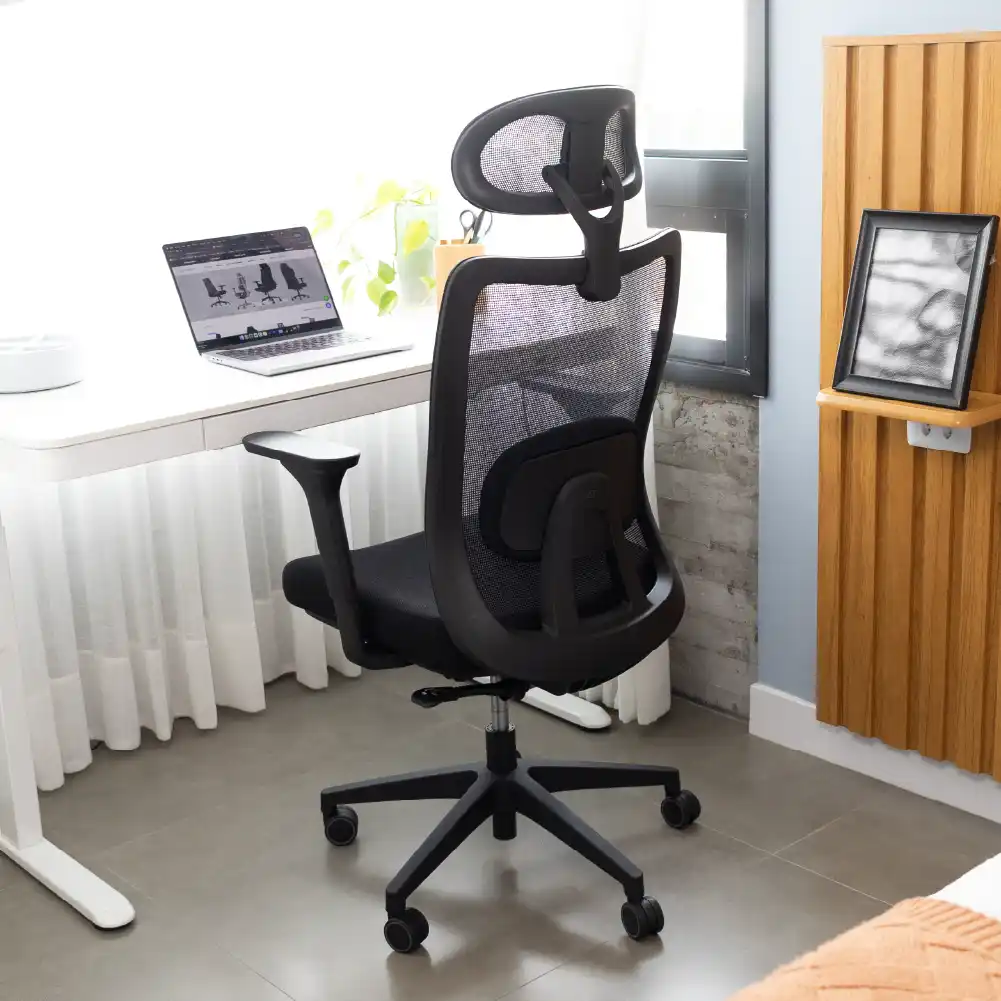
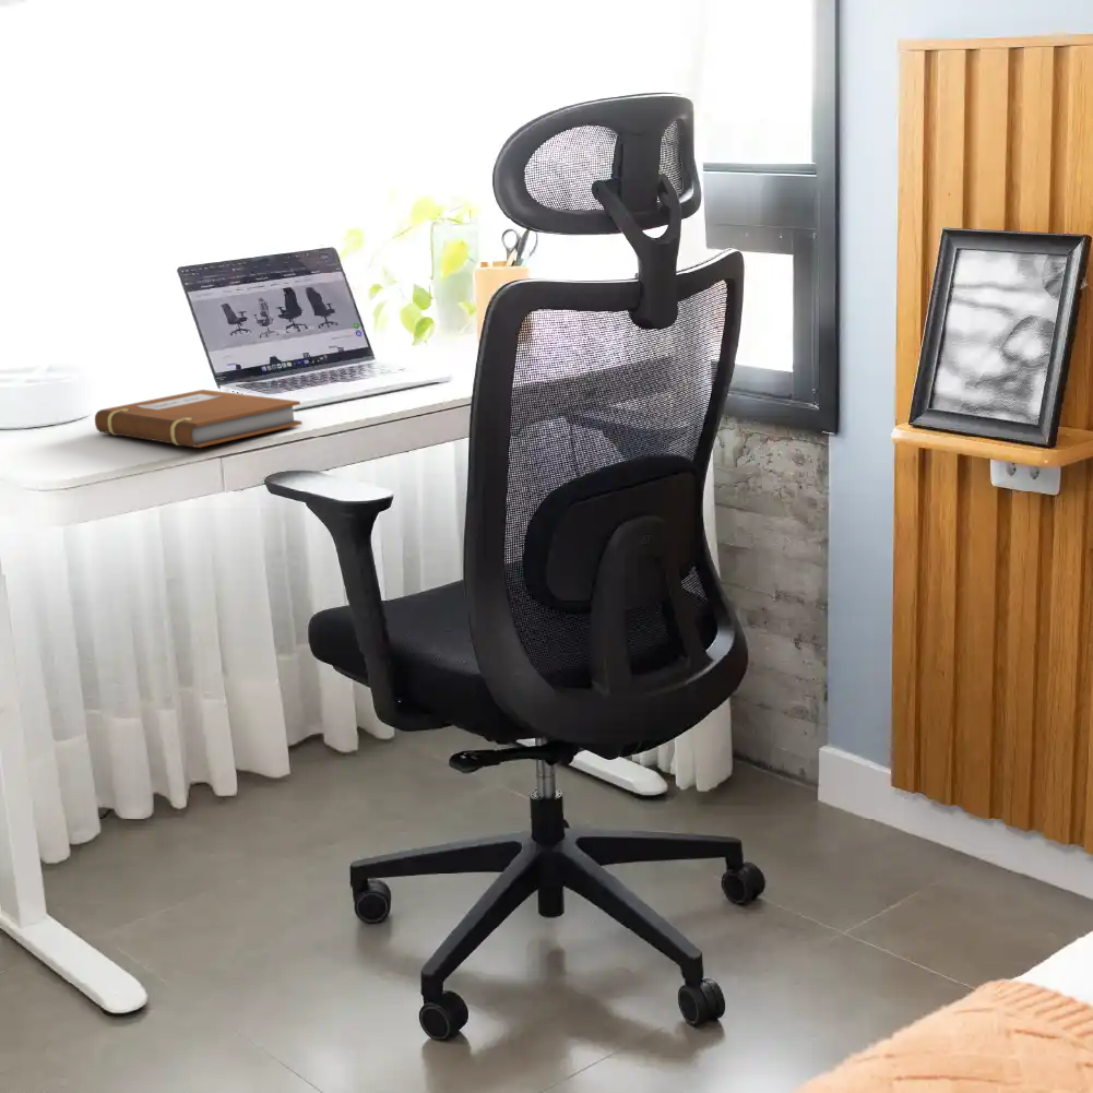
+ notebook (194, 417)
